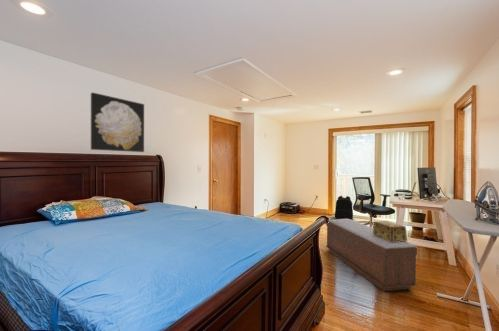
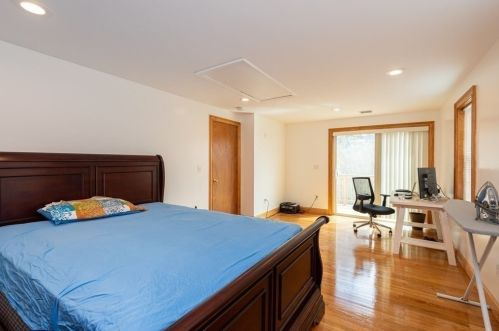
- decorative box (389, 230)
- bench (363, 247)
- wall art (119, 125)
- backpack (344, 207)
